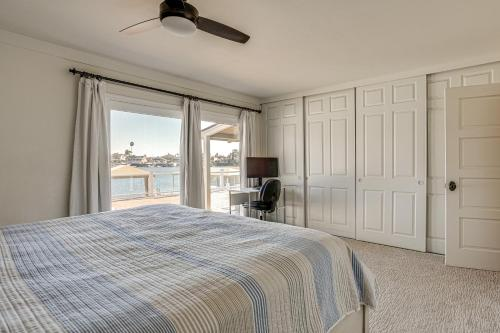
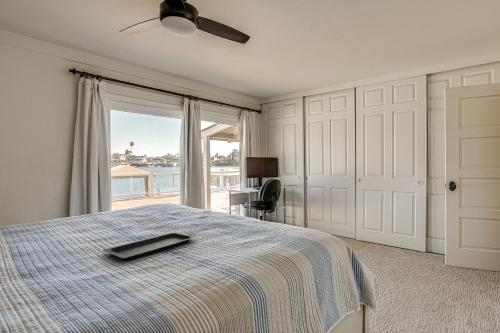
+ serving tray (153, 244)
